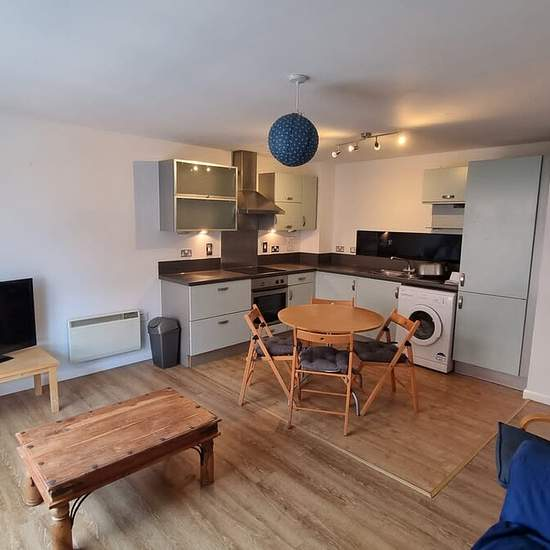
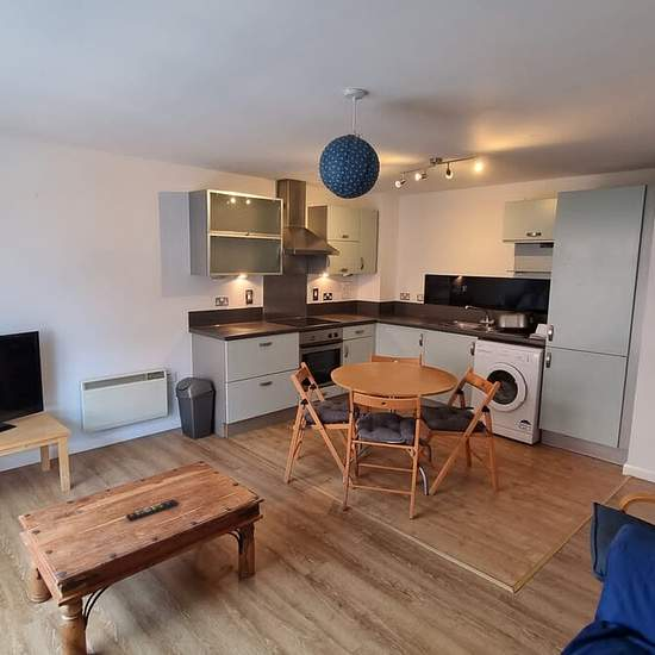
+ remote control (152, 509)
